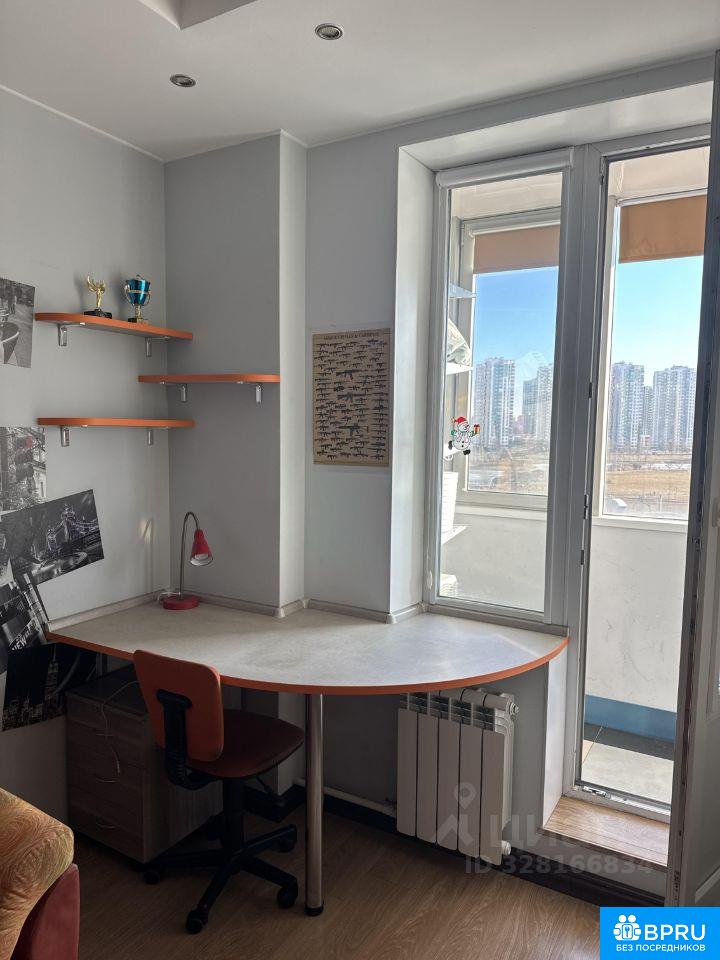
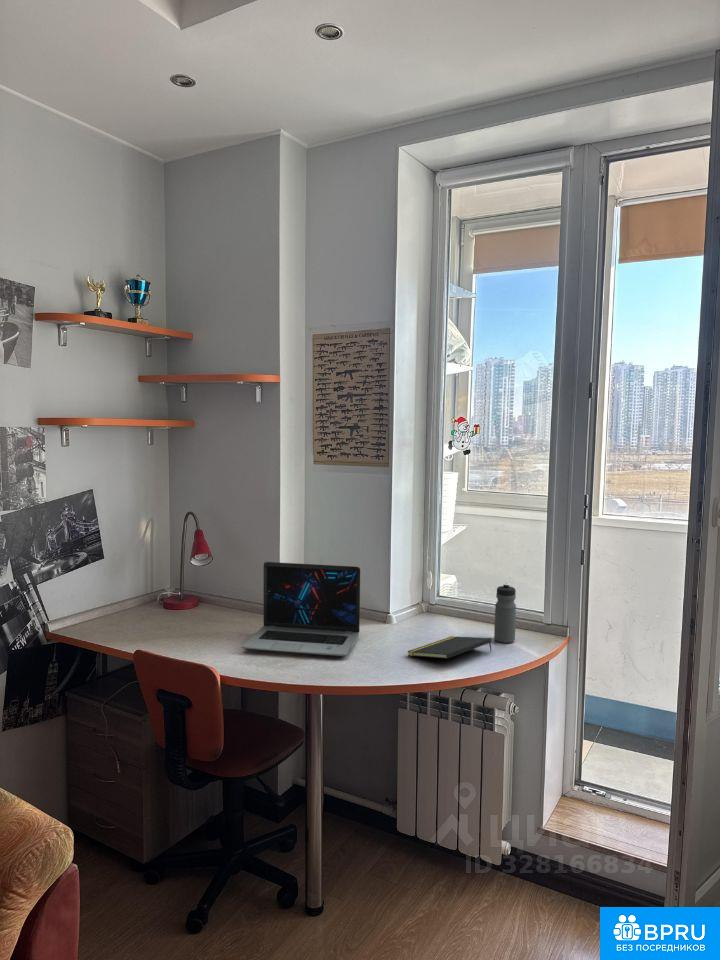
+ notepad (449, 646)
+ water bottle (505, 611)
+ laptop (302, 608)
